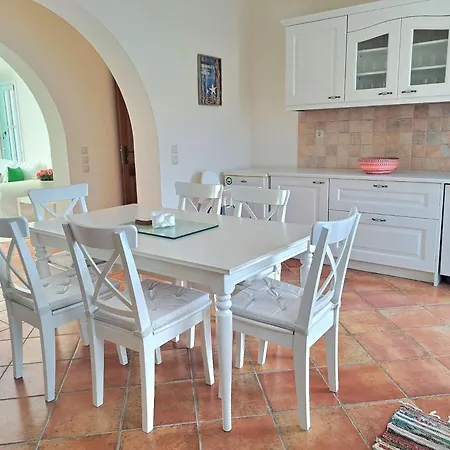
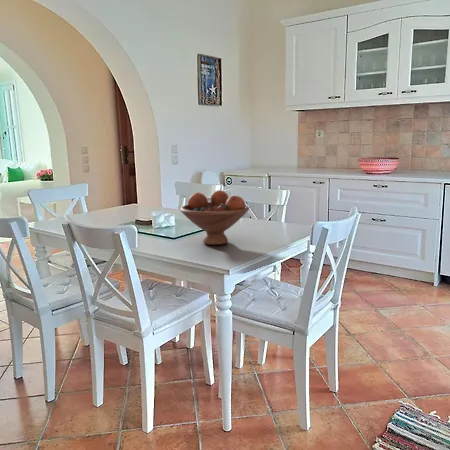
+ fruit bowl (214, 218)
